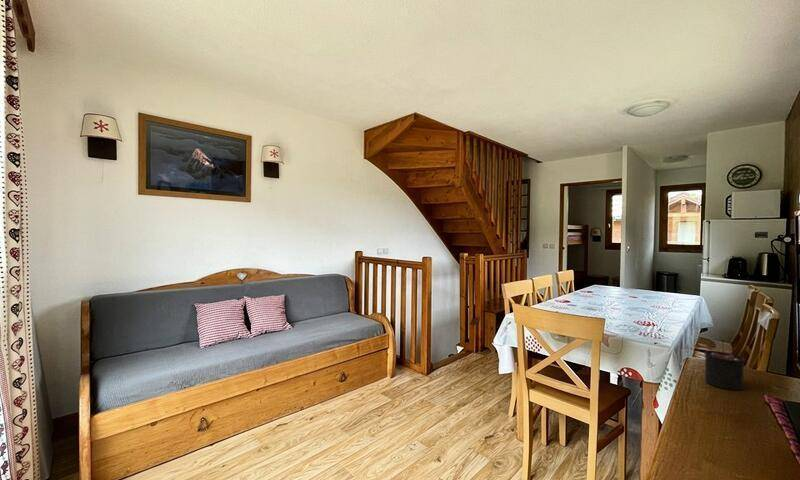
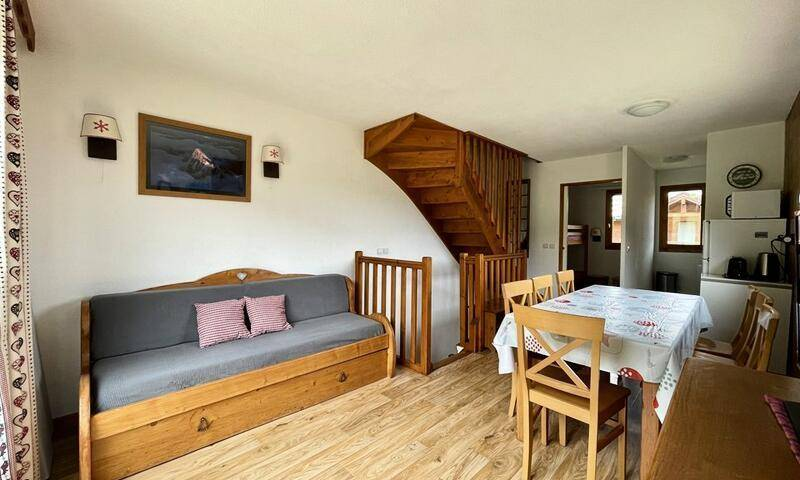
- candle (723, 363)
